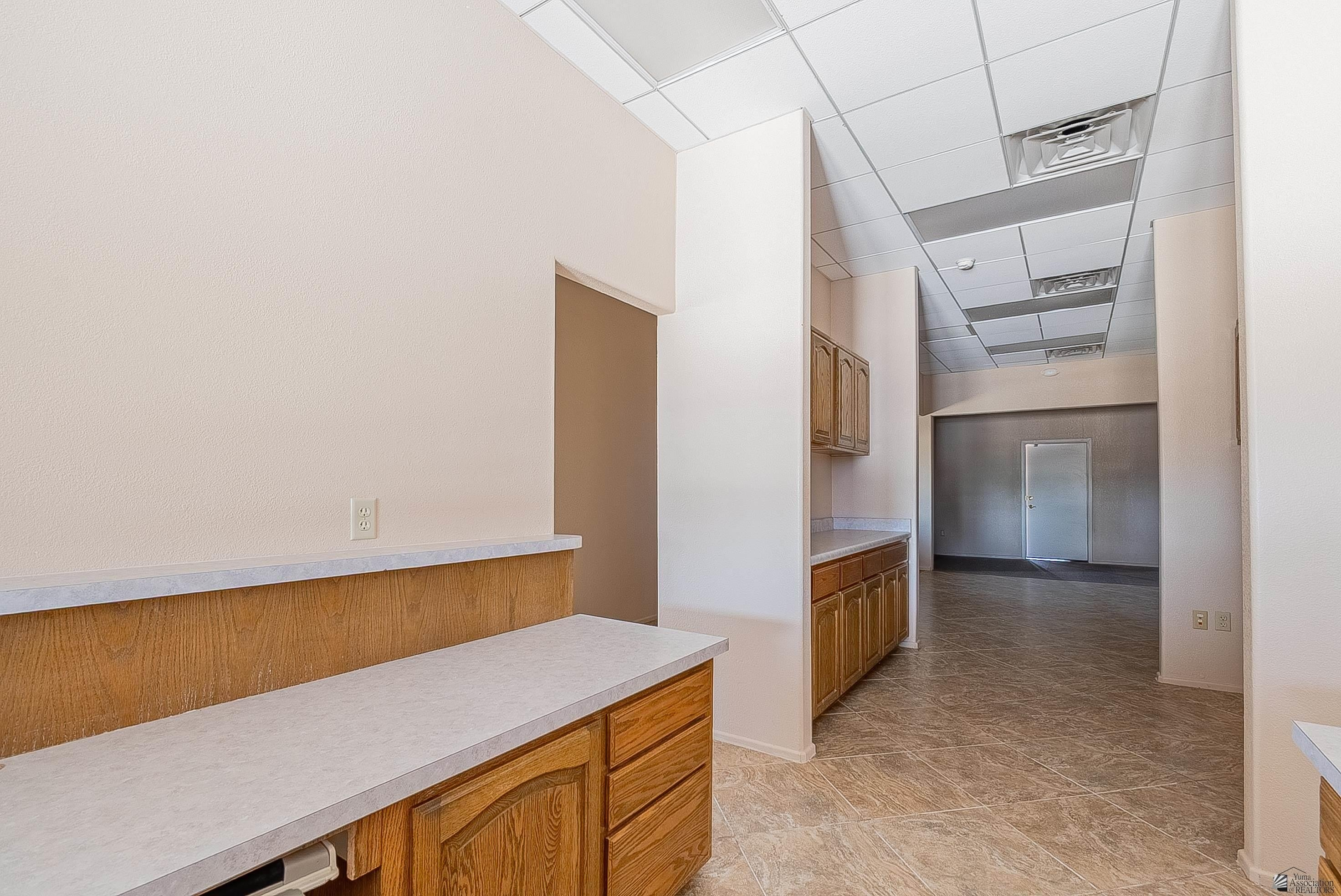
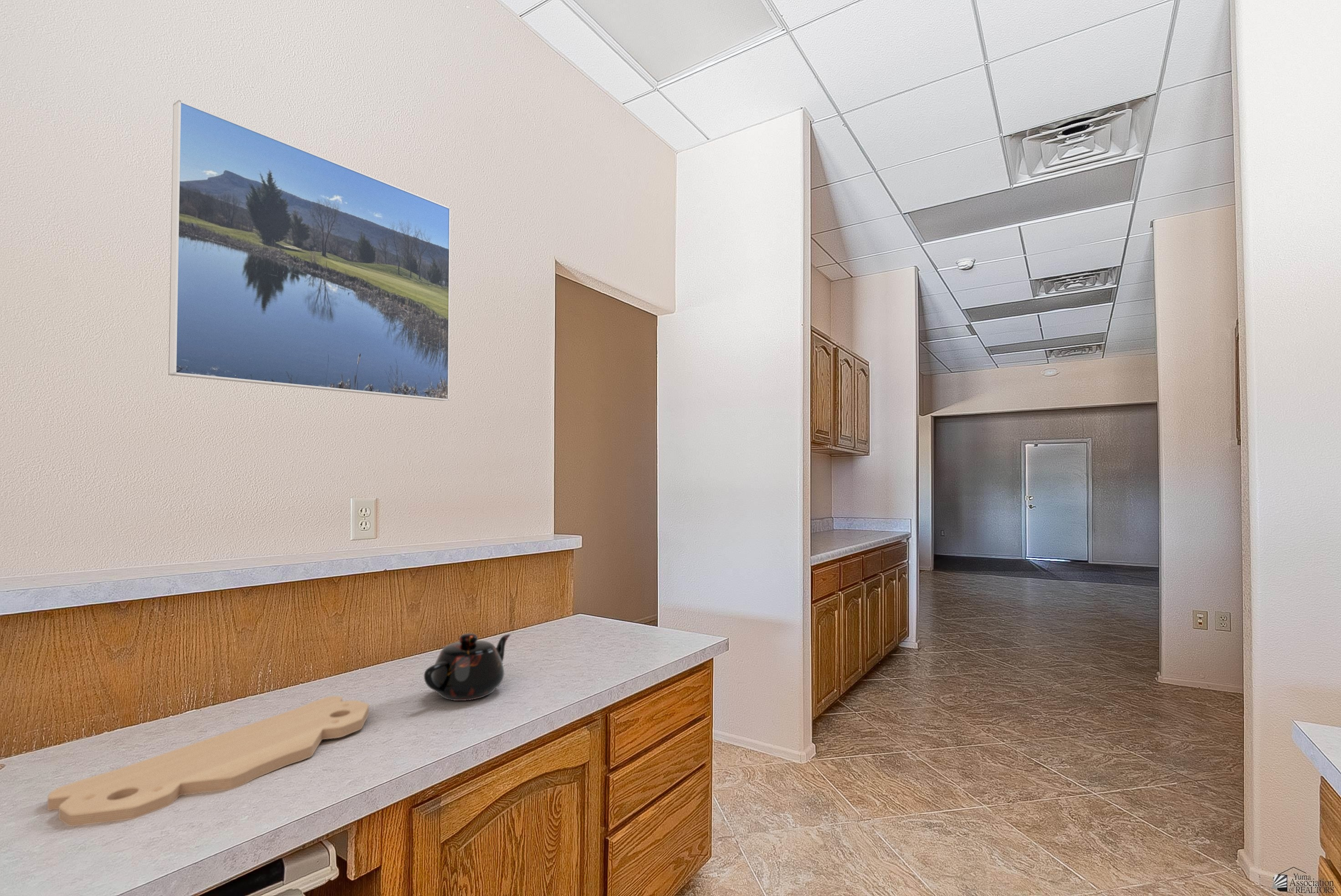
+ cutting board (242, 753)
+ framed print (334, 277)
+ teapot (471, 662)
